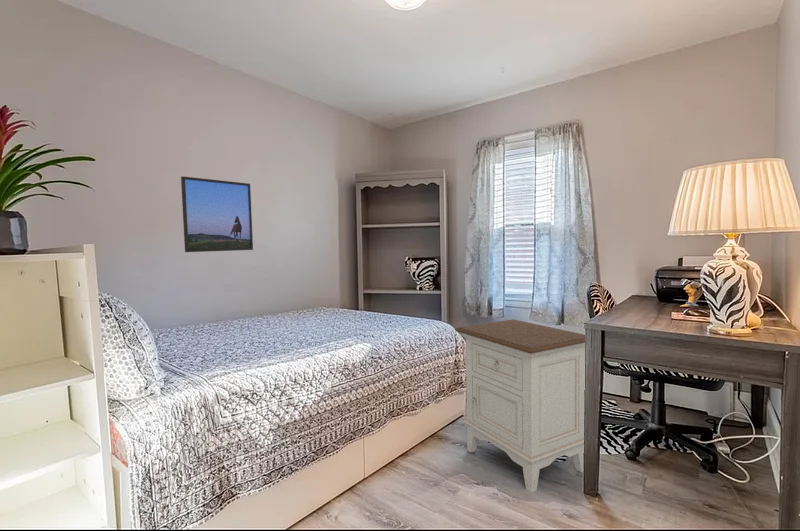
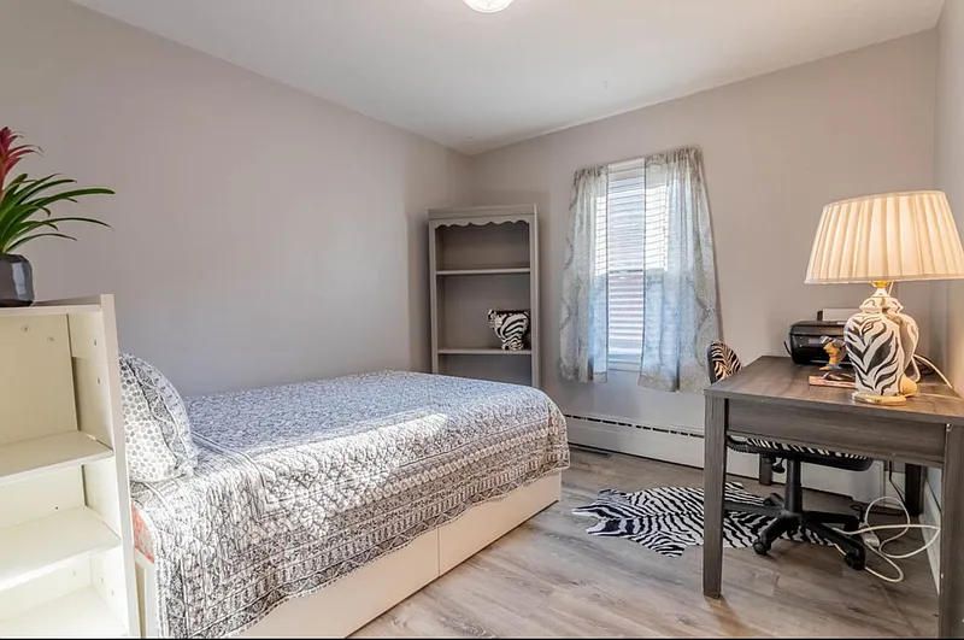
- nightstand (520, 397)
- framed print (219, 215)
